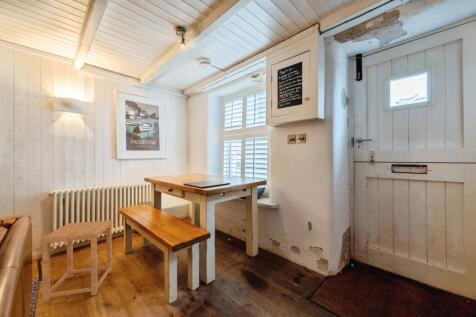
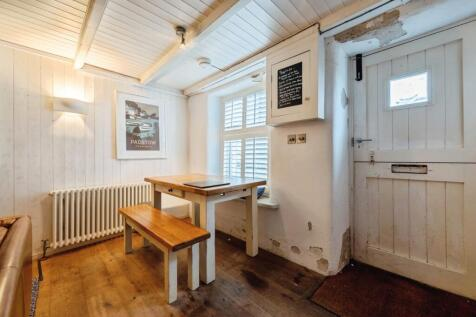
- side table (72, 256)
